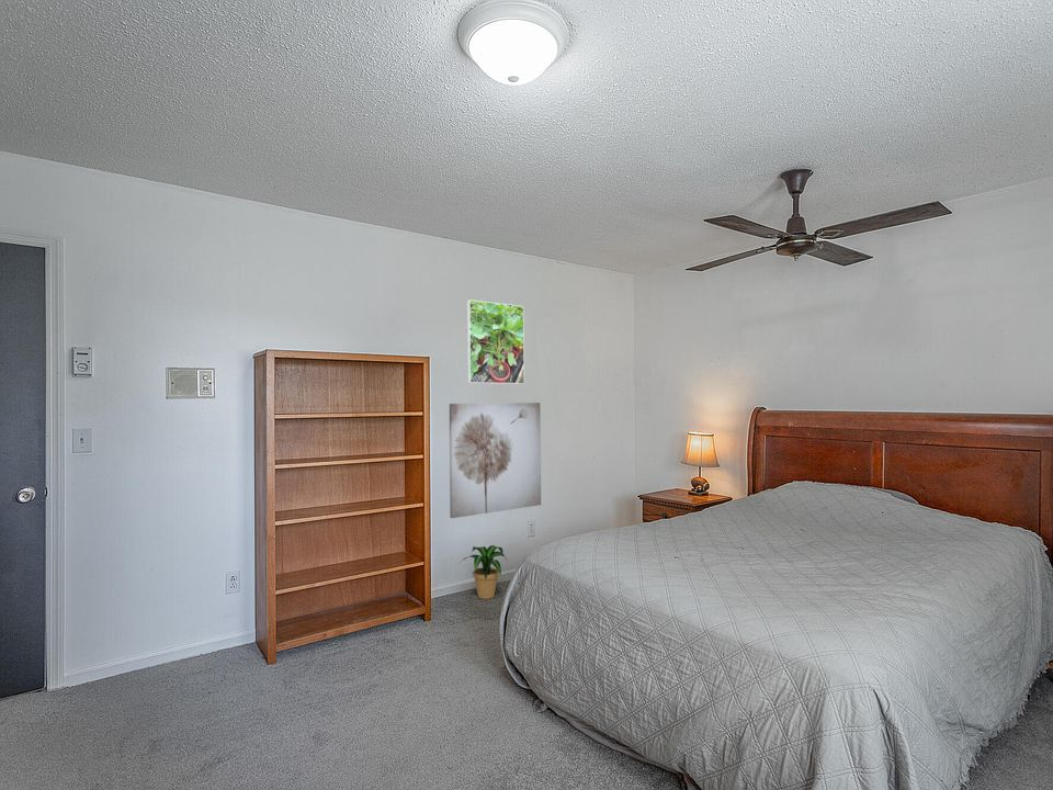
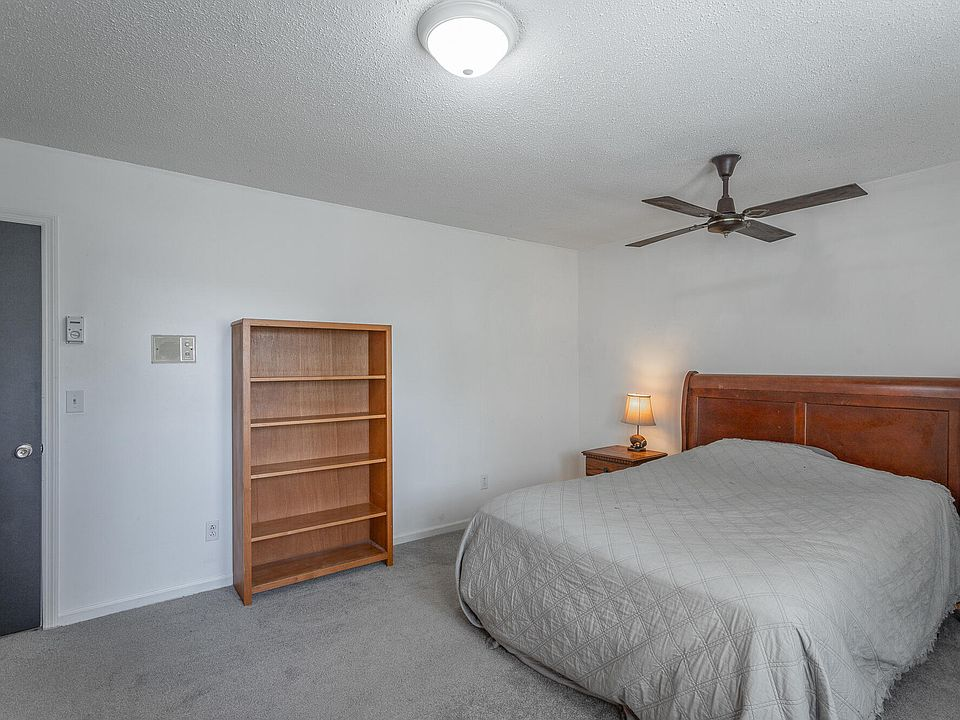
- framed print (496, 342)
- potted plant (486, 572)
- wall art (497, 456)
